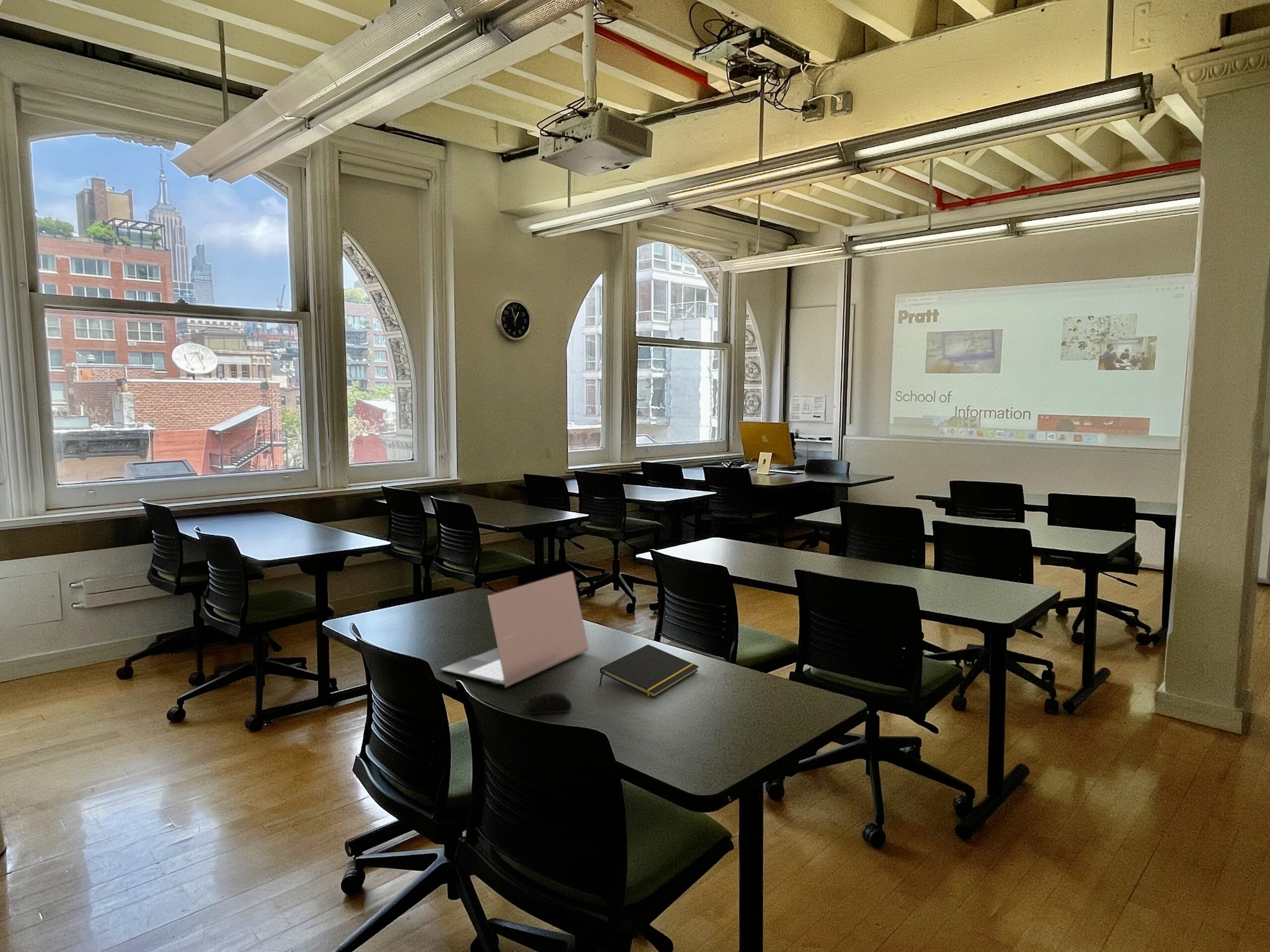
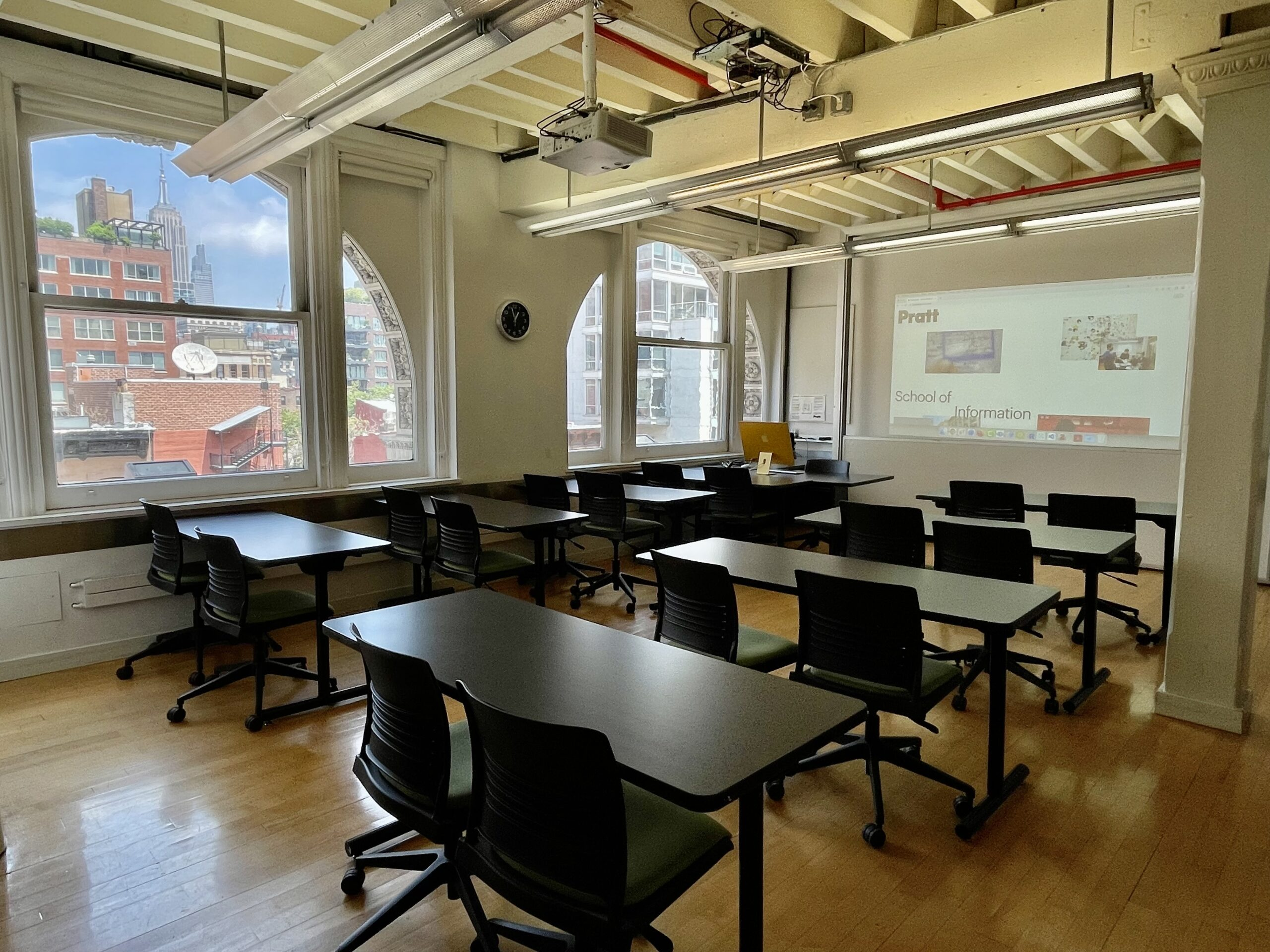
- notepad (650, 669)
- computer mouse (547, 702)
- laptop (516, 621)
